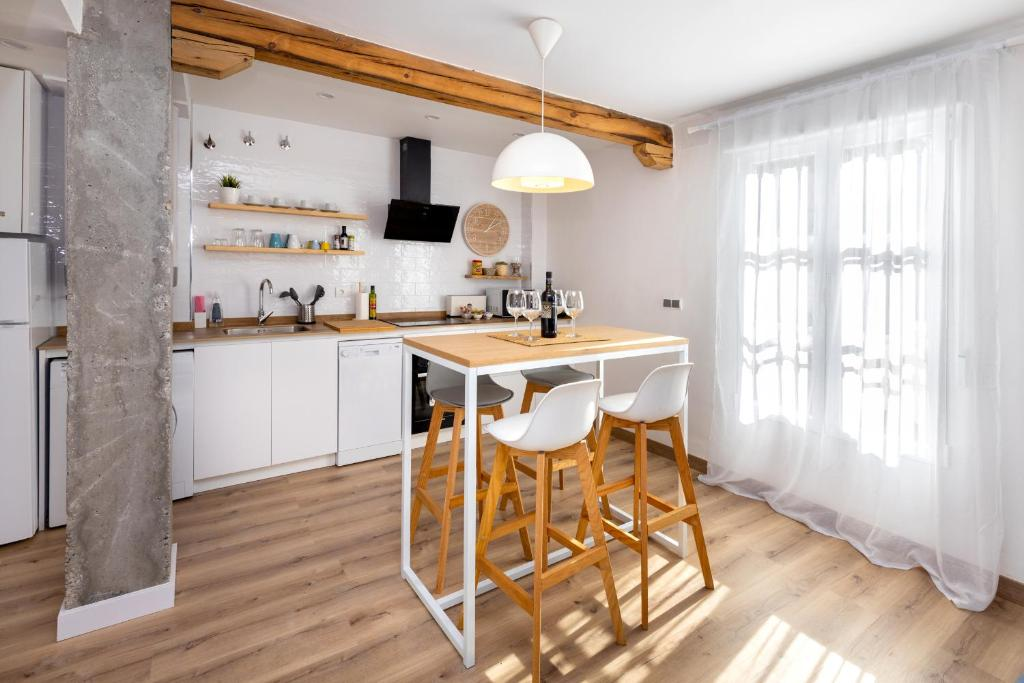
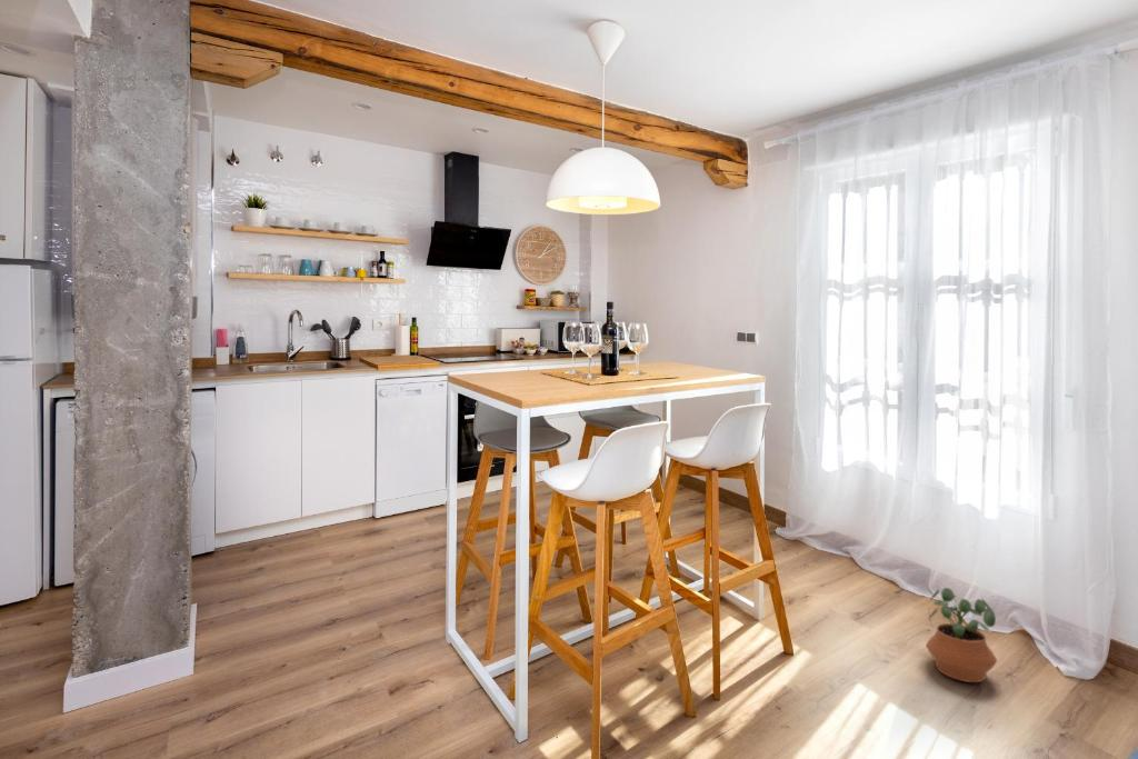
+ potted plant (956, 629)
